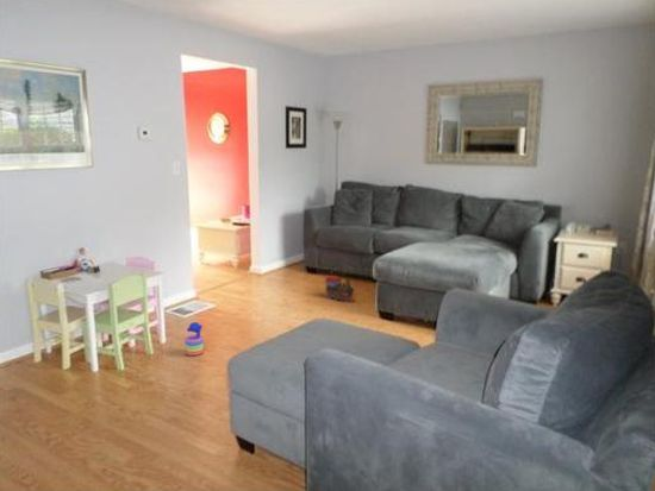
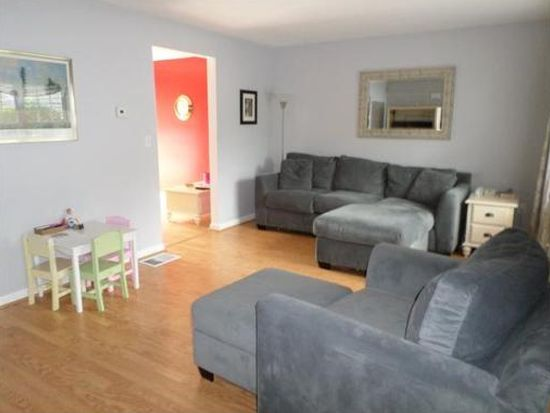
- stacking toy (193, 336)
- toy train (339, 288)
